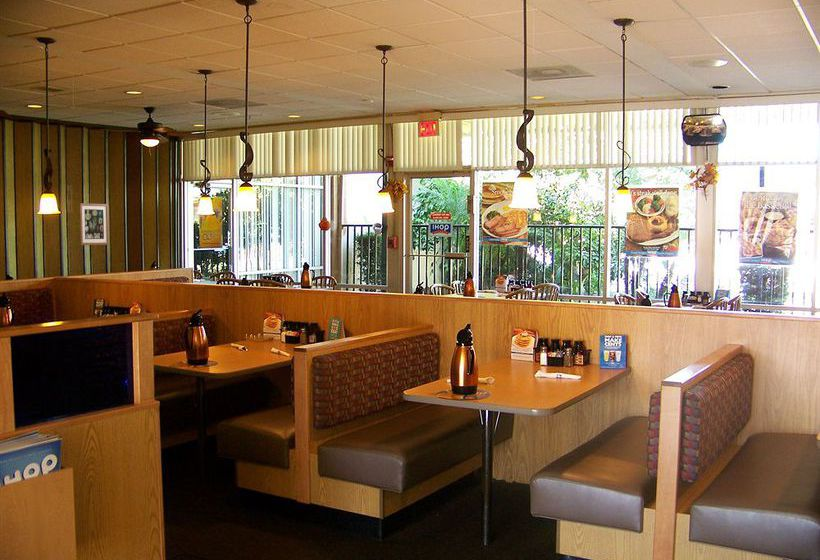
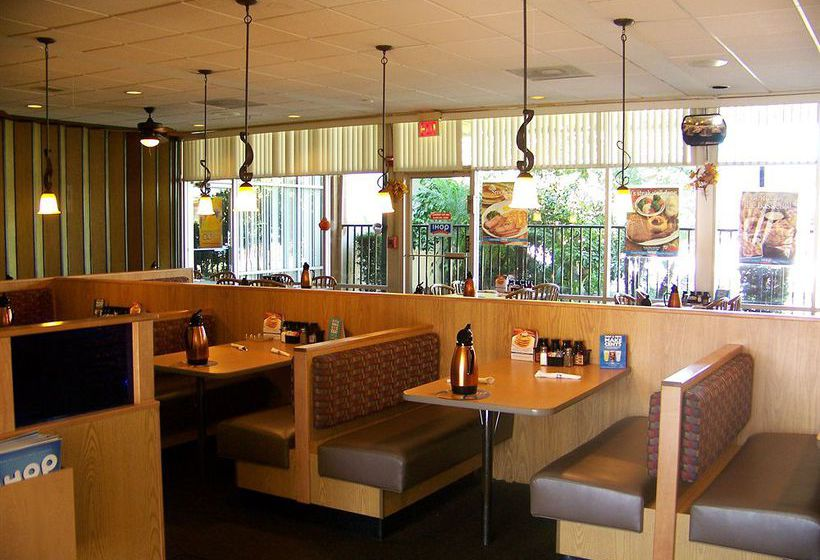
- wall art (94, 224)
